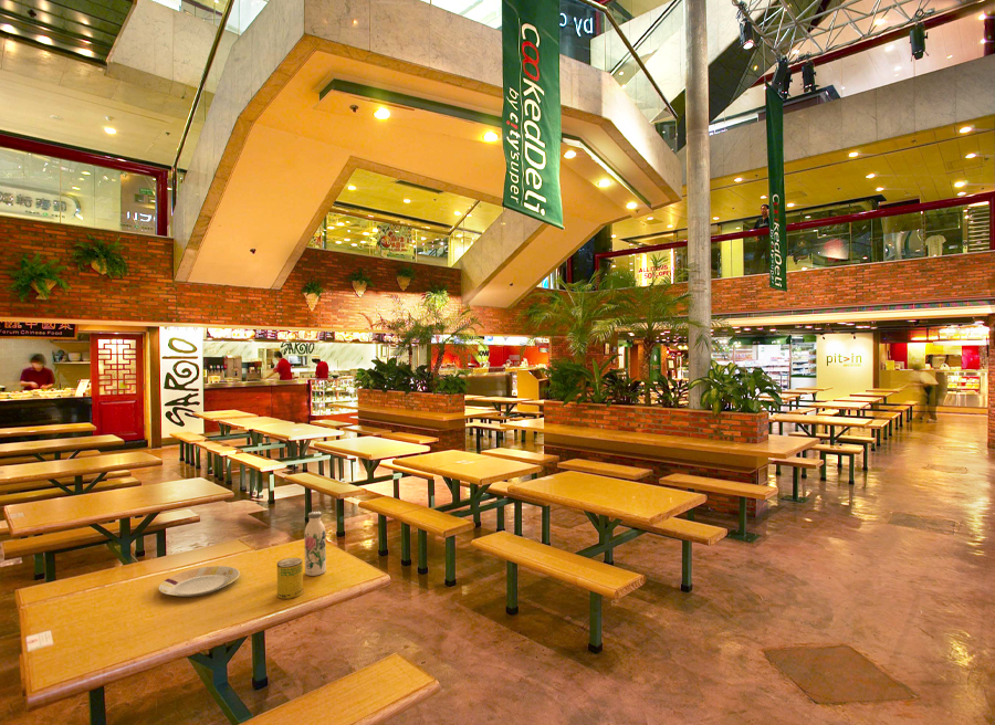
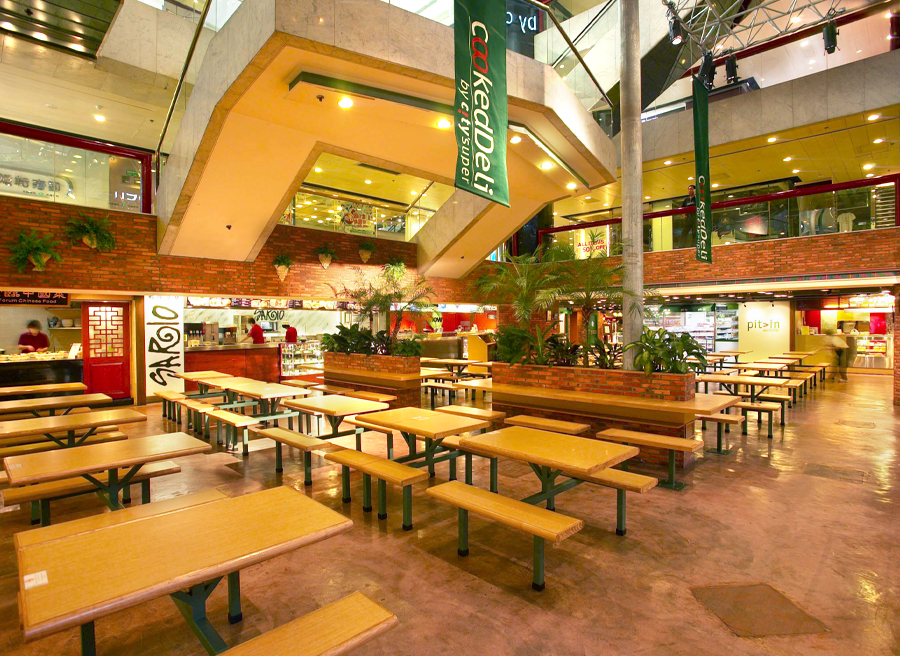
- beverage can (290, 577)
- water bottle (315, 542)
- plate (200, 581)
